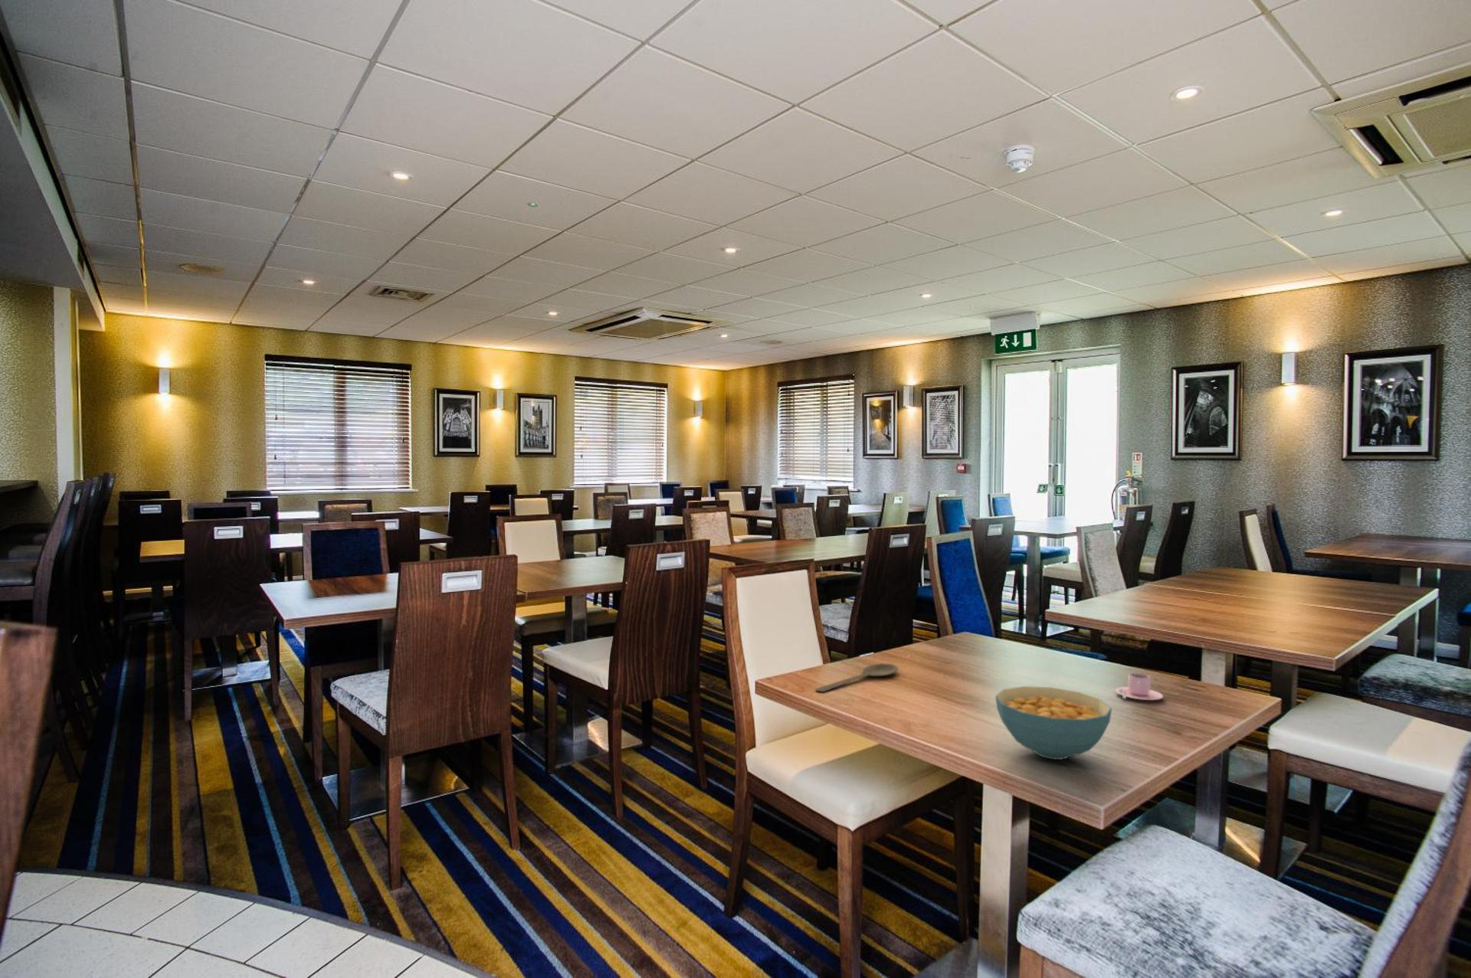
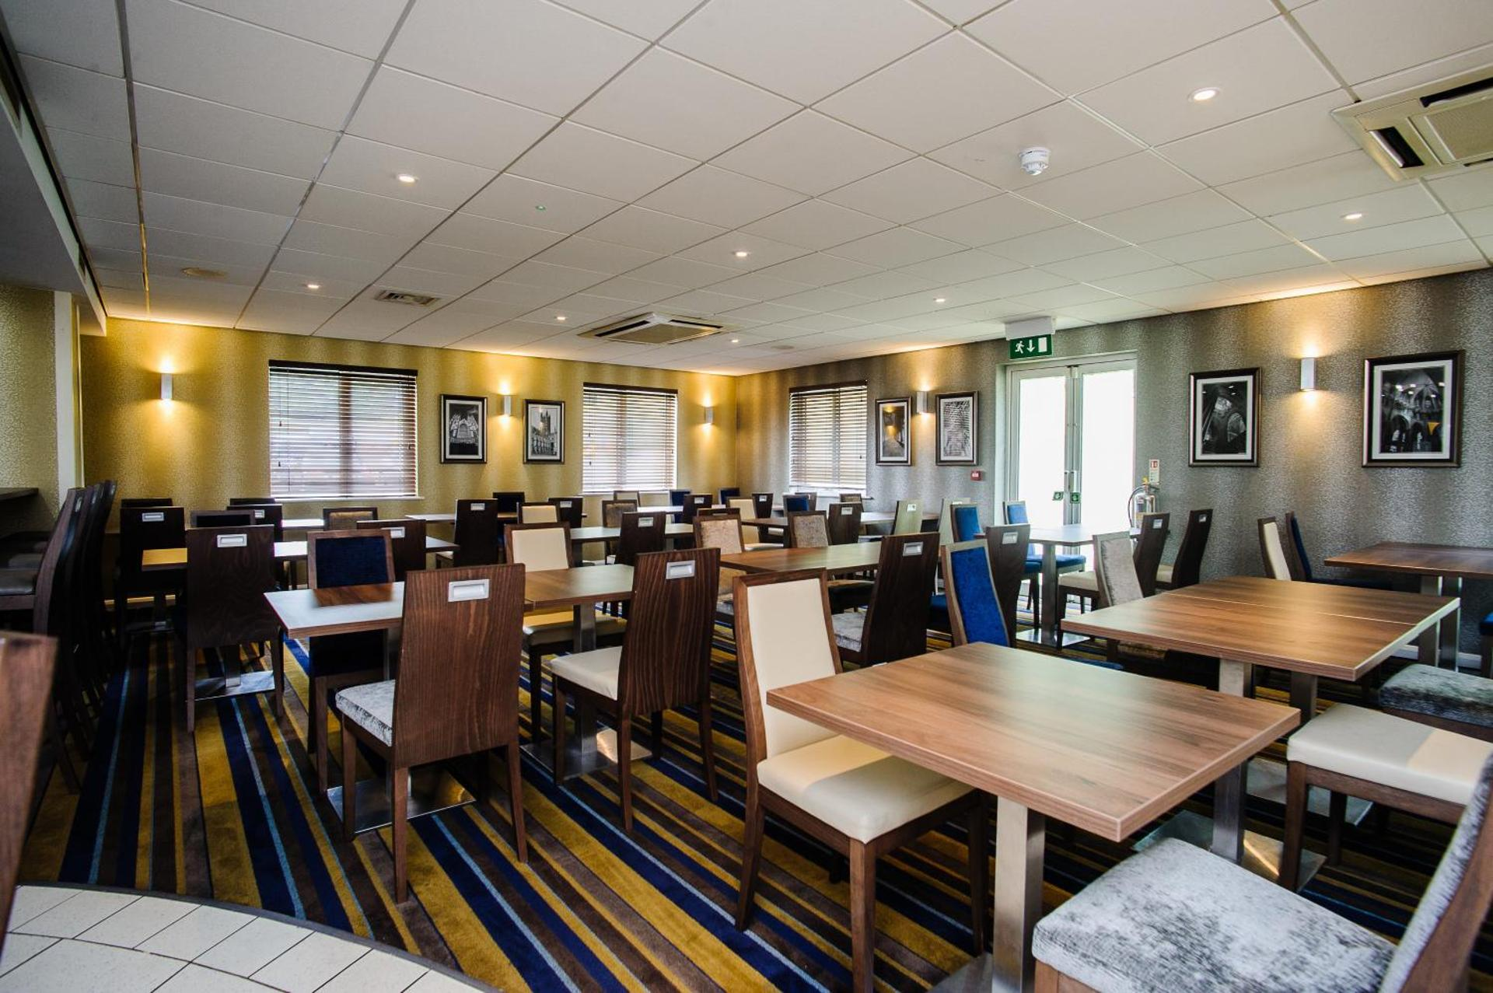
- cereal bowl (1052, 727)
- teacup (1139, 673)
- wooden spoon (857, 677)
